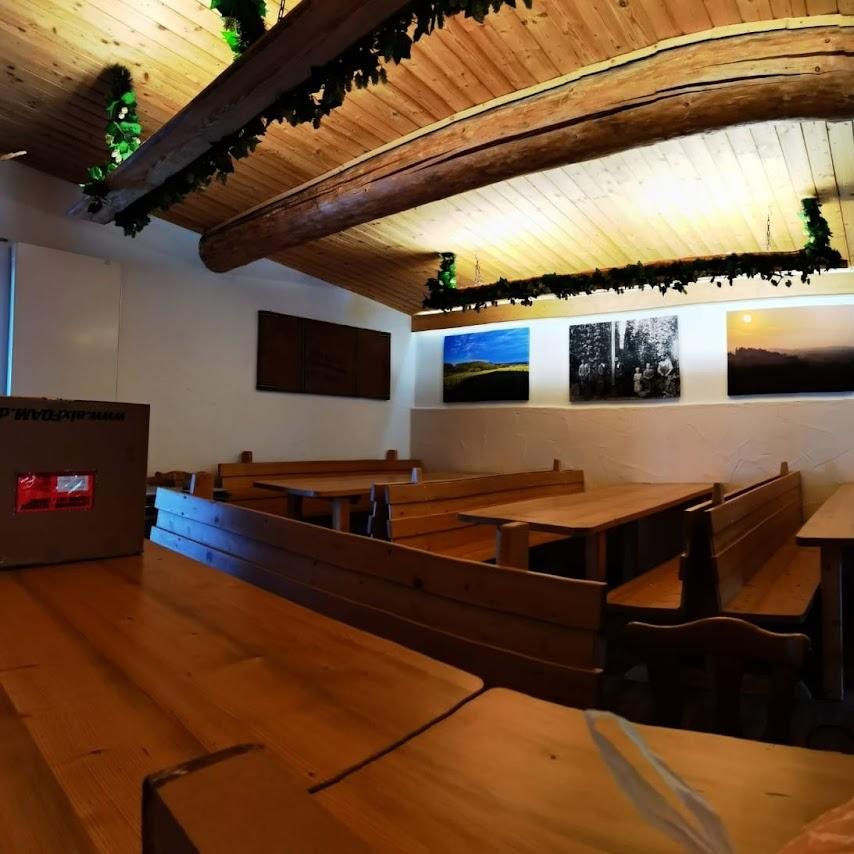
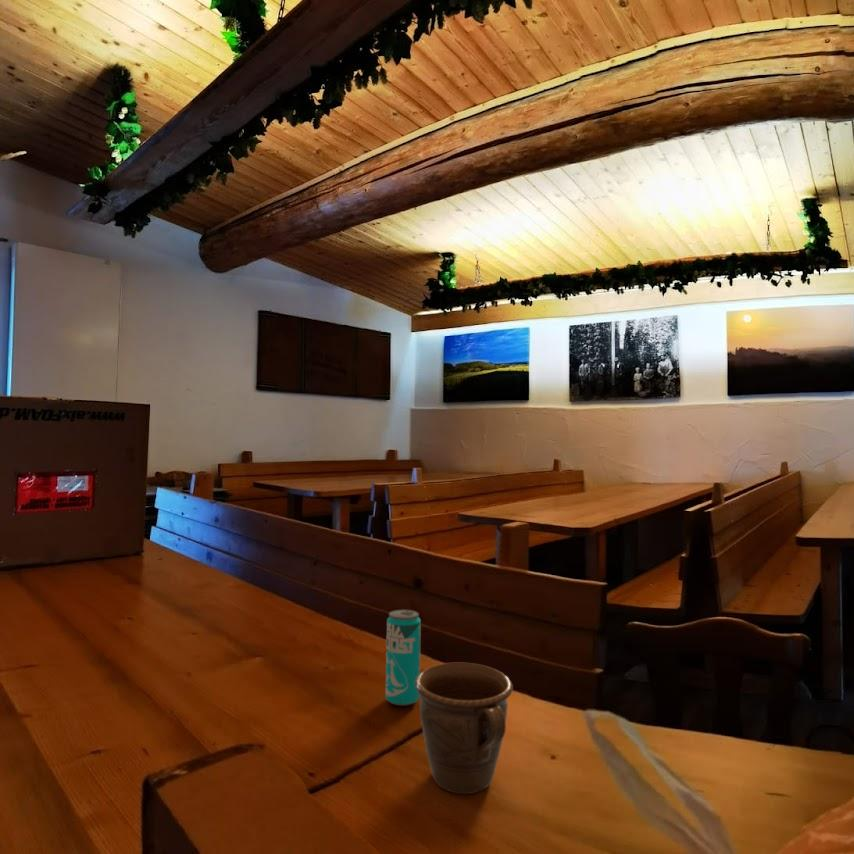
+ beverage can (403, 655)
+ mug (466, 731)
